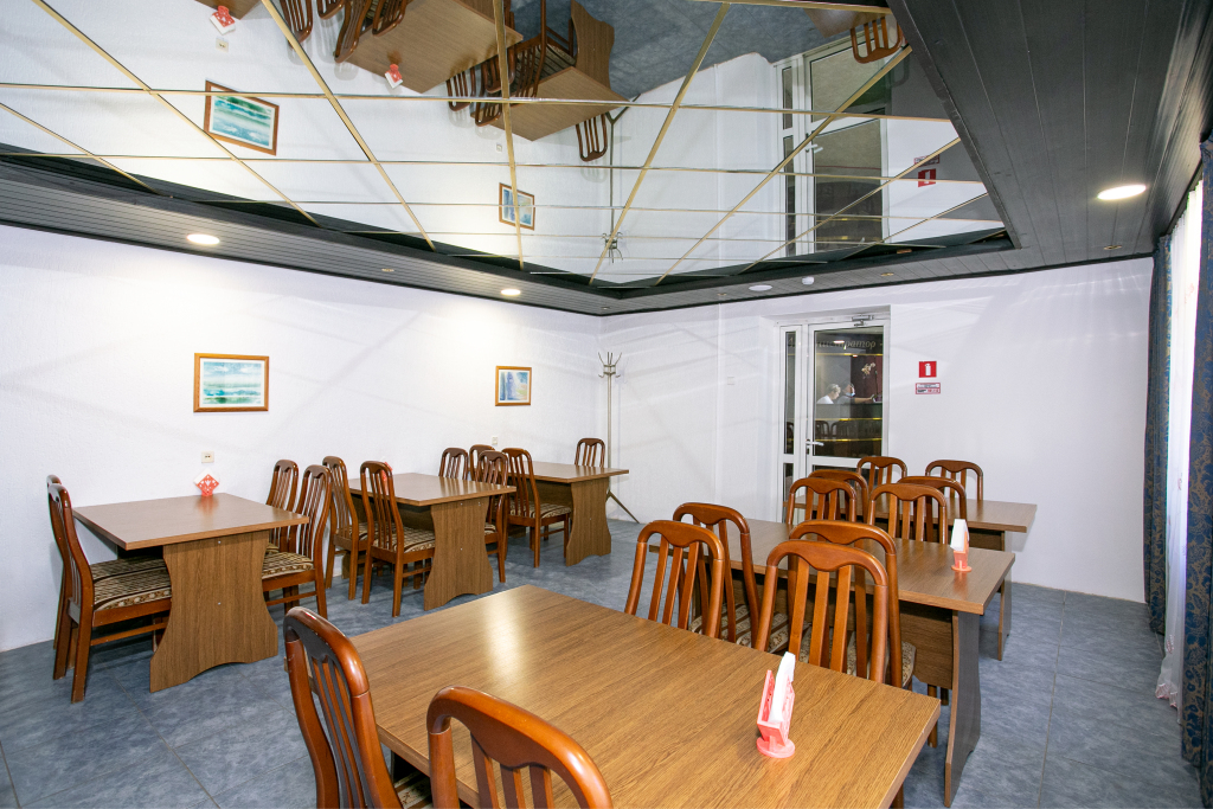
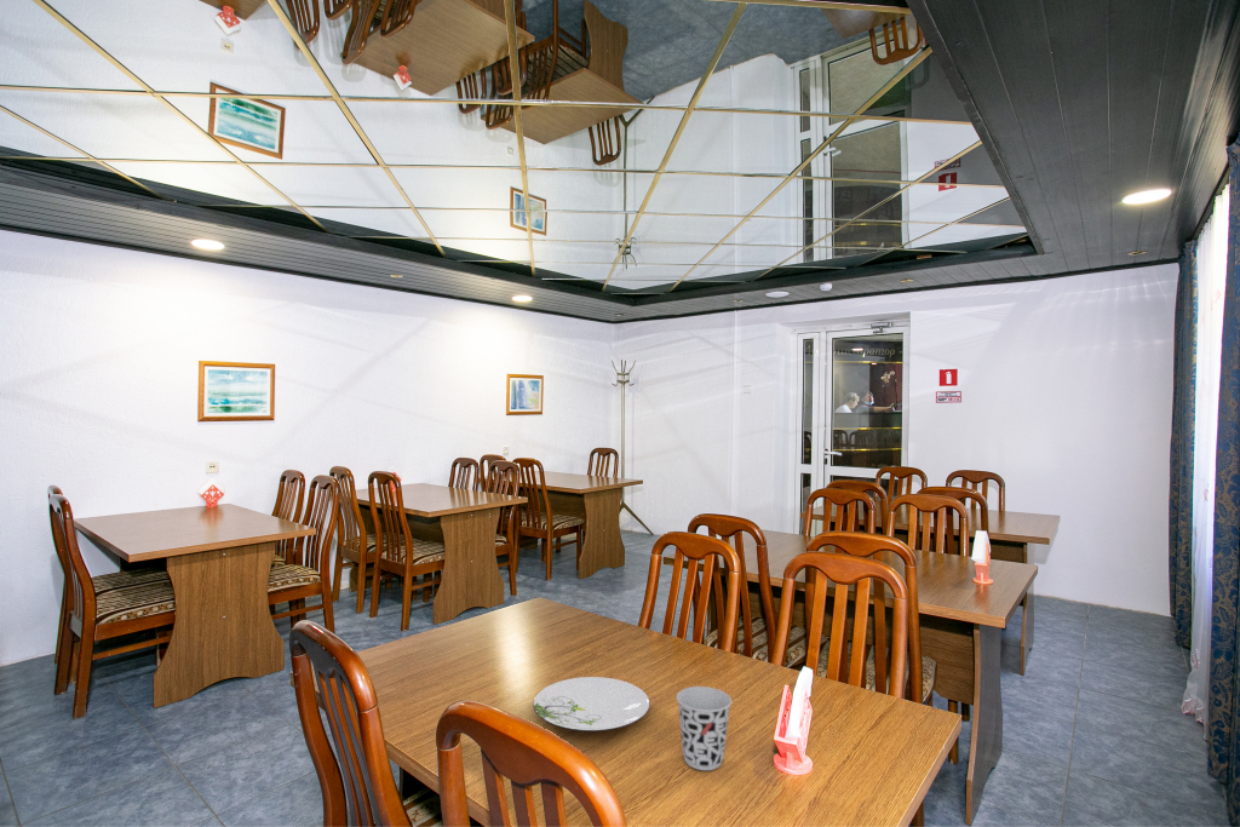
+ plate (591, 708)
+ cup (702, 728)
